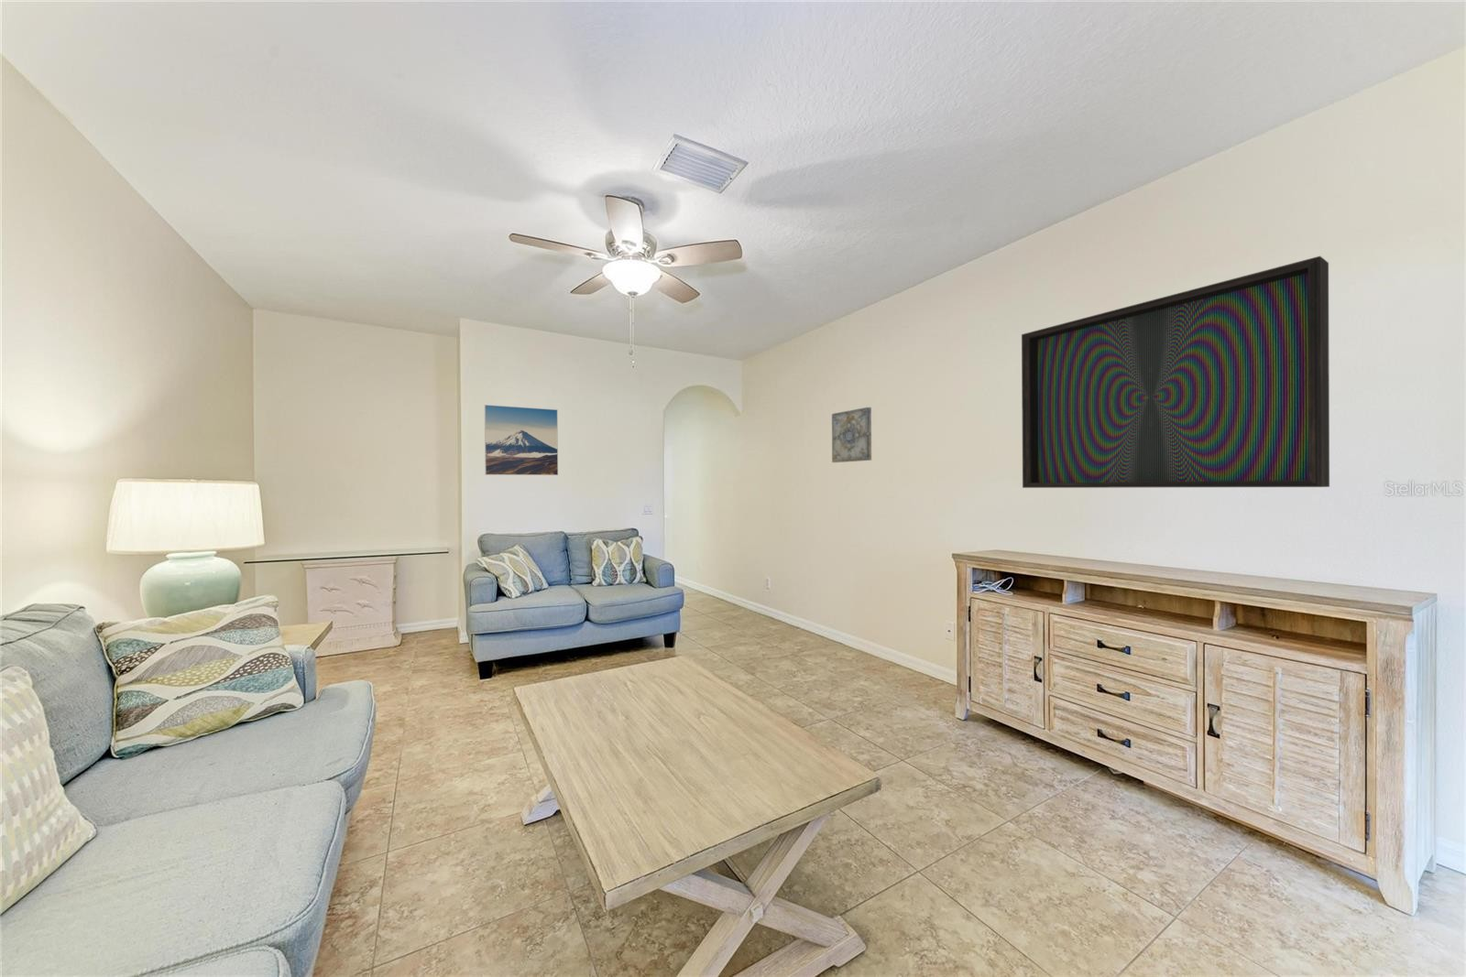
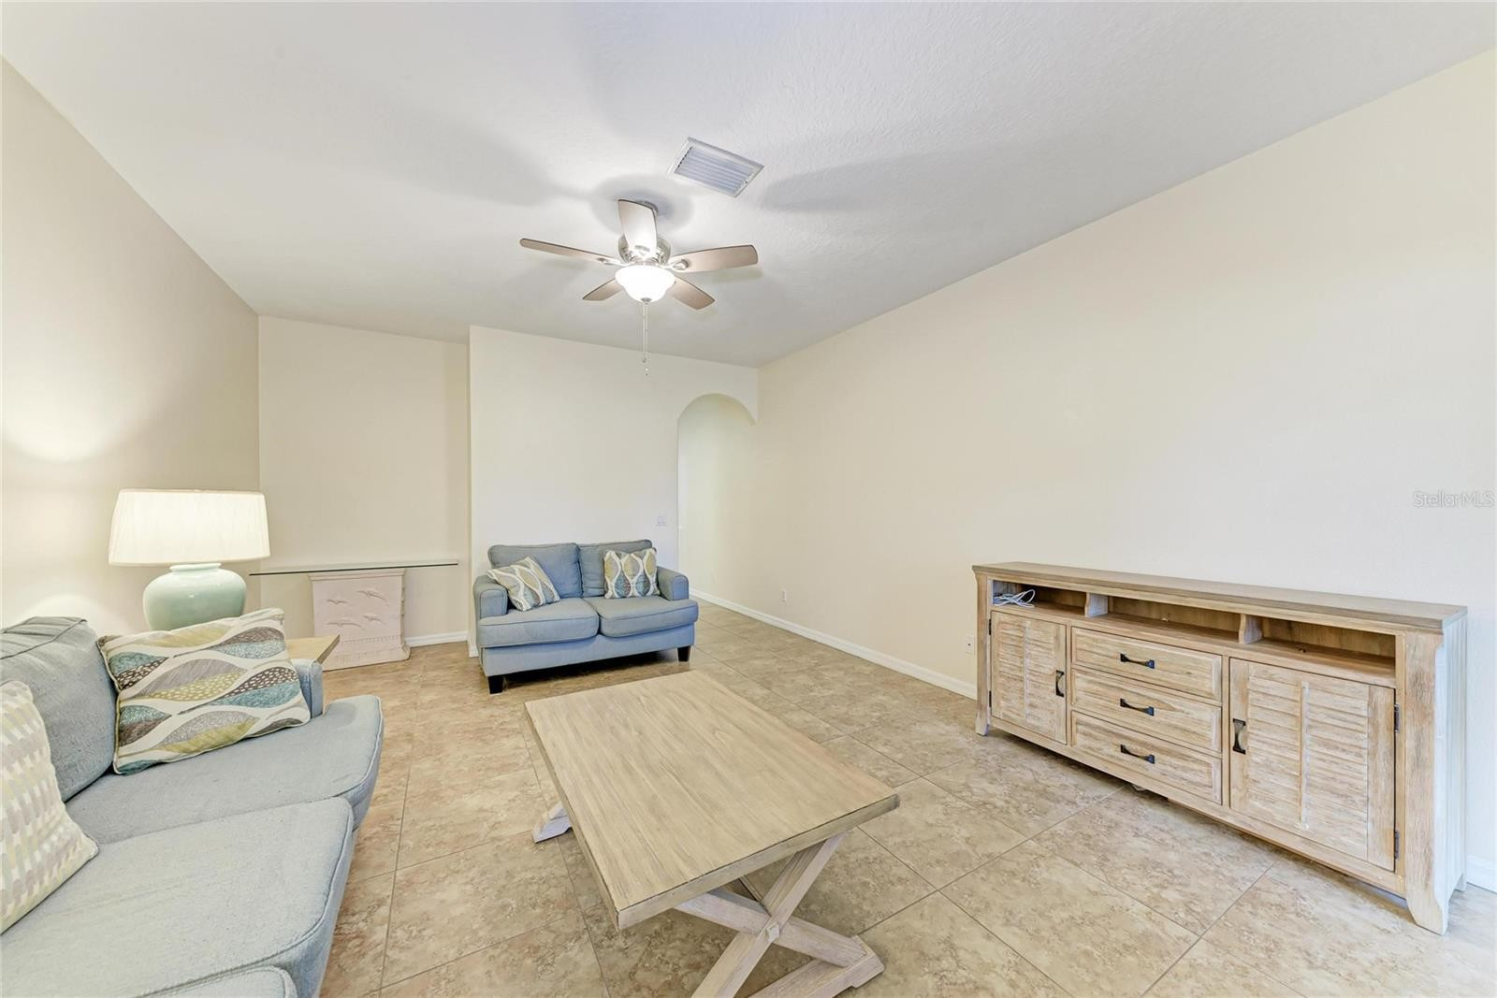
- television (1146, 396)
- wall art (851, 436)
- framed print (522, 441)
